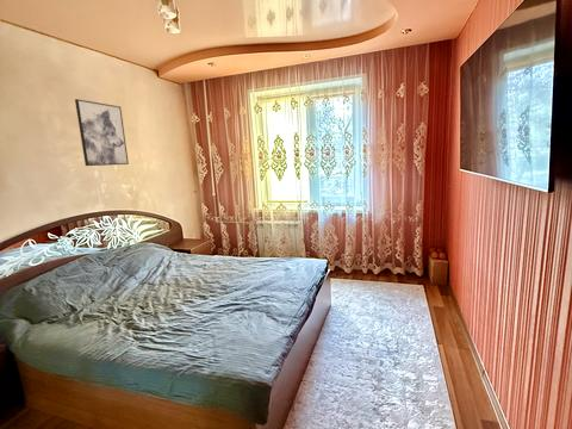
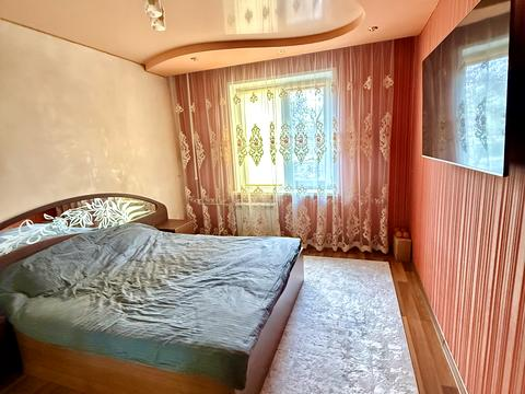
- wall art (104, 135)
